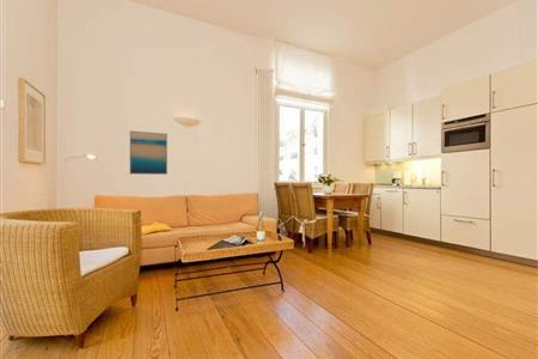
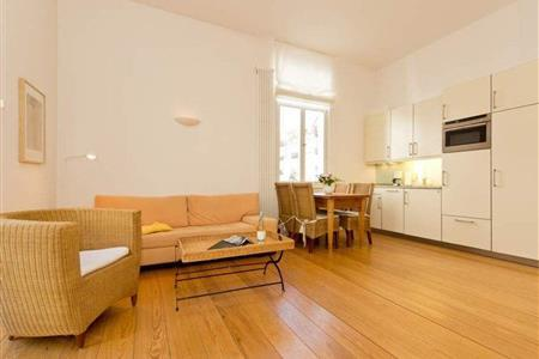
- wall art (148, 153)
